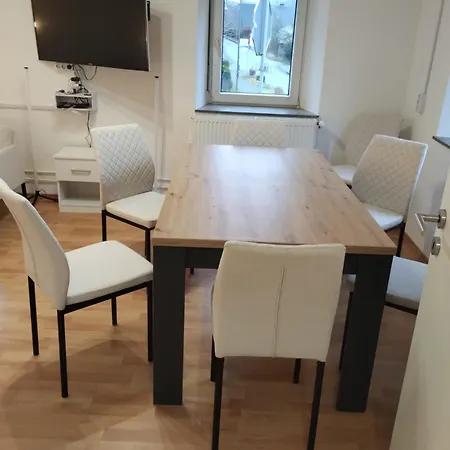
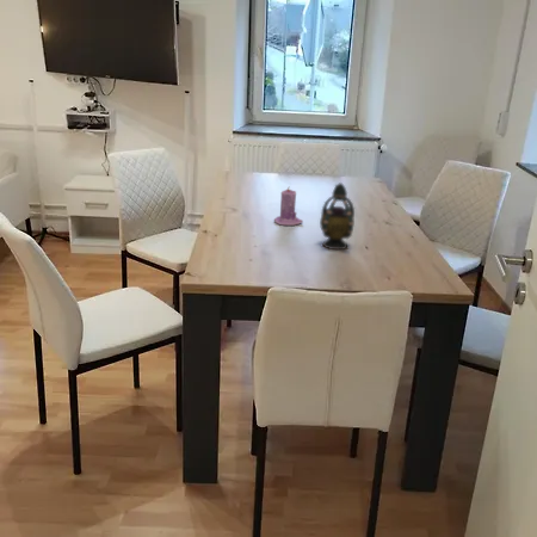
+ teapot (337, 211)
+ candle (288, 203)
